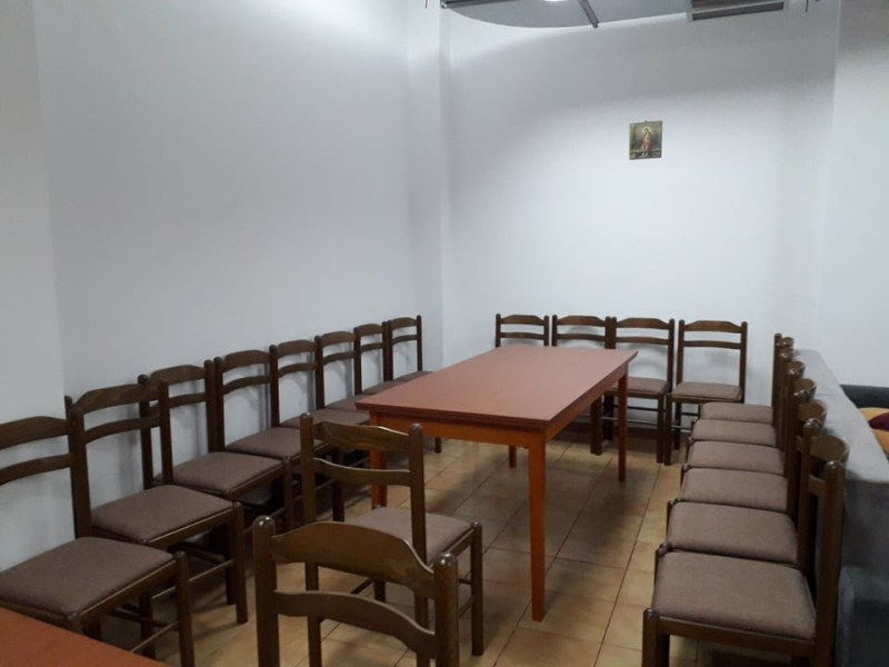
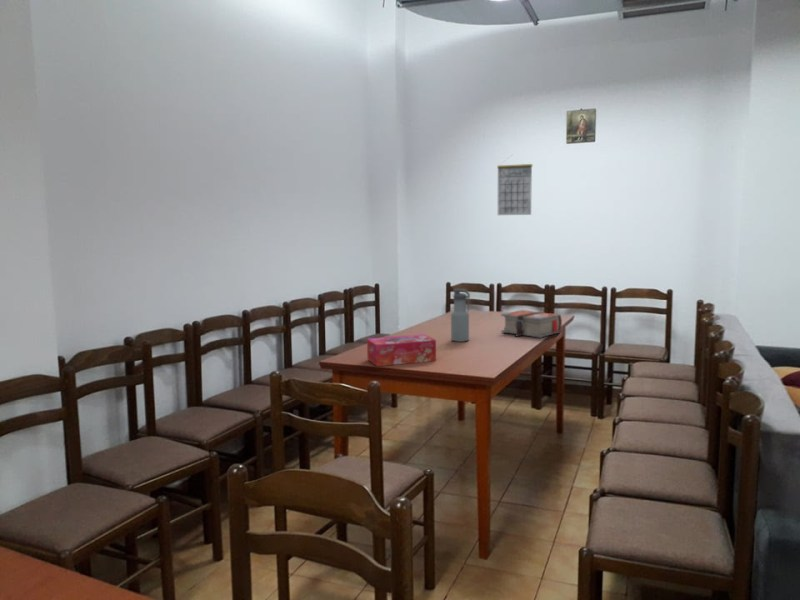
+ tissue box (401, 349)
+ calendar (514, 184)
+ bible (528, 323)
+ water bottle (460, 314)
